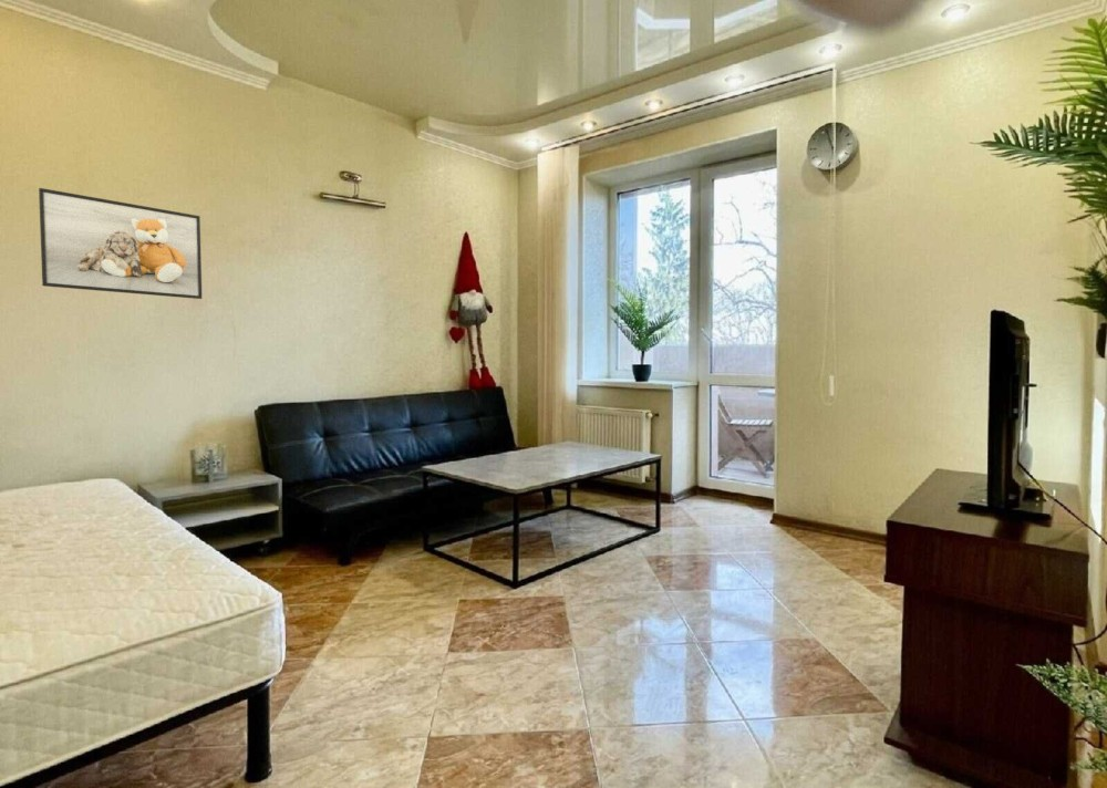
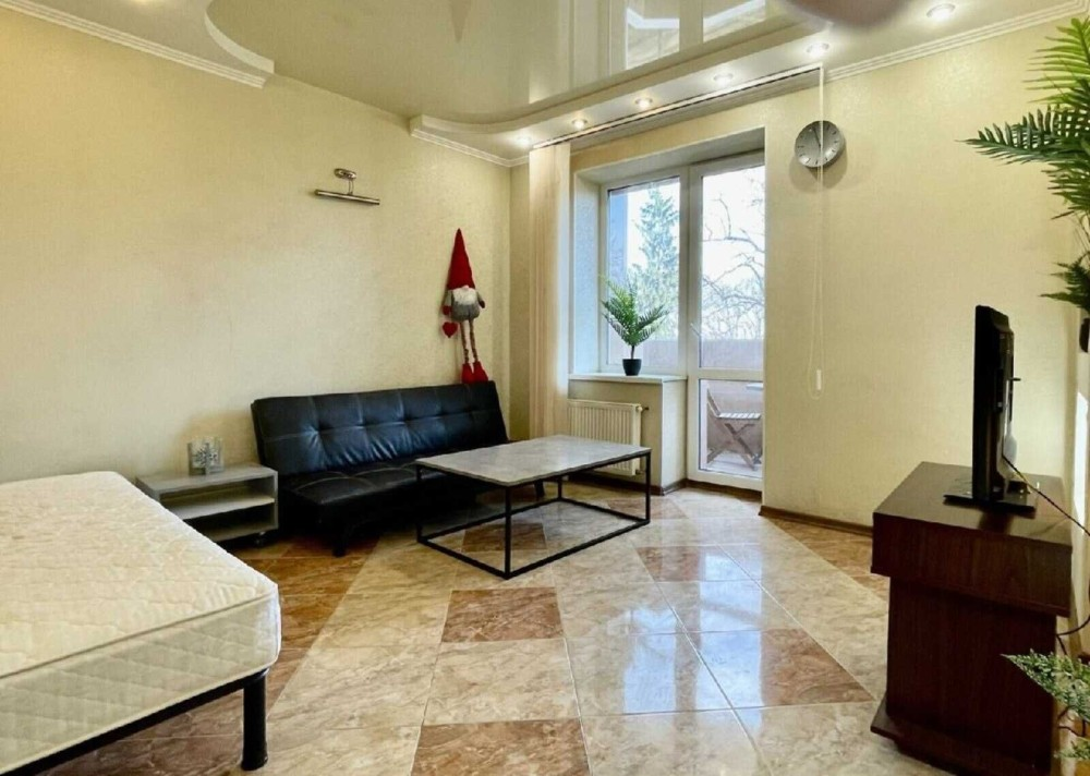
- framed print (127, 248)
